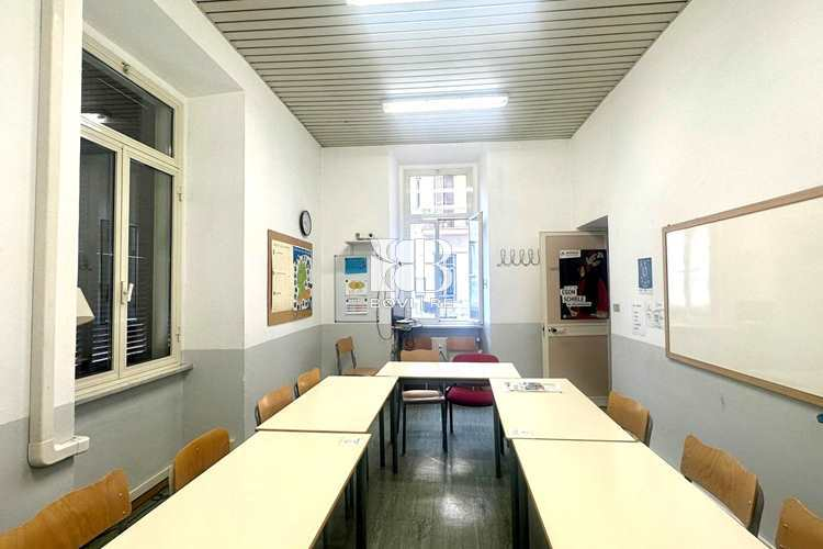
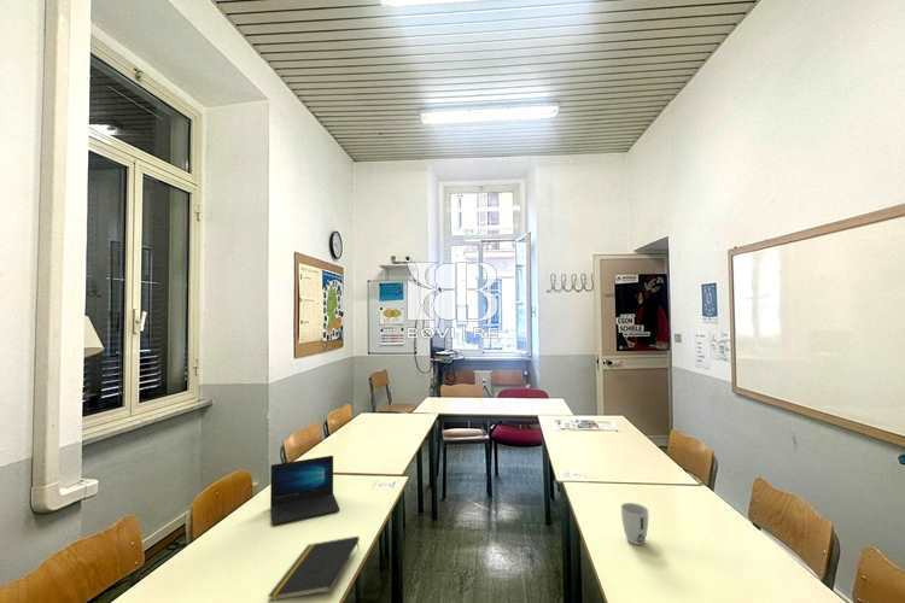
+ cup (635, 523)
+ notepad (317, 564)
+ laptop (304, 487)
